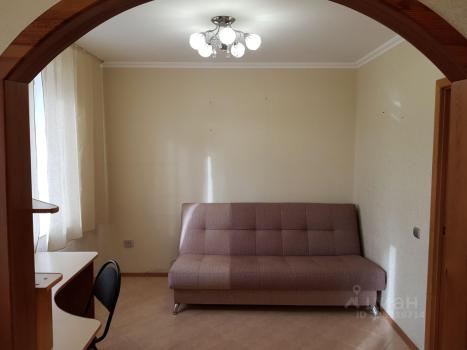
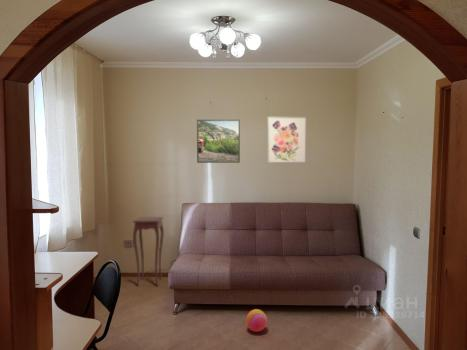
+ ball (256, 320)
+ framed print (218, 141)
+ side table (143, 251)
+ wall art (286, 140)
